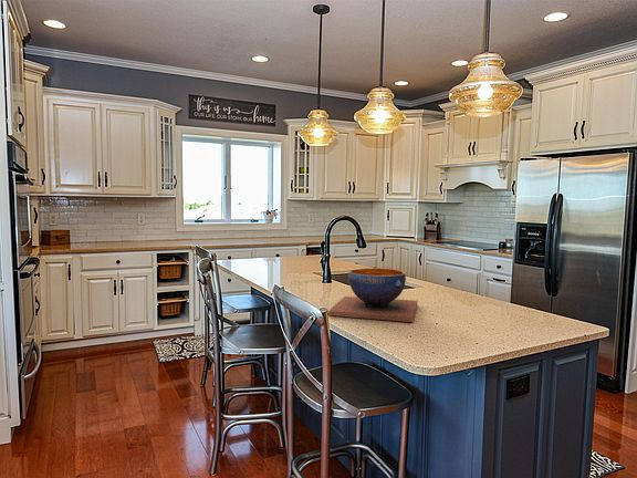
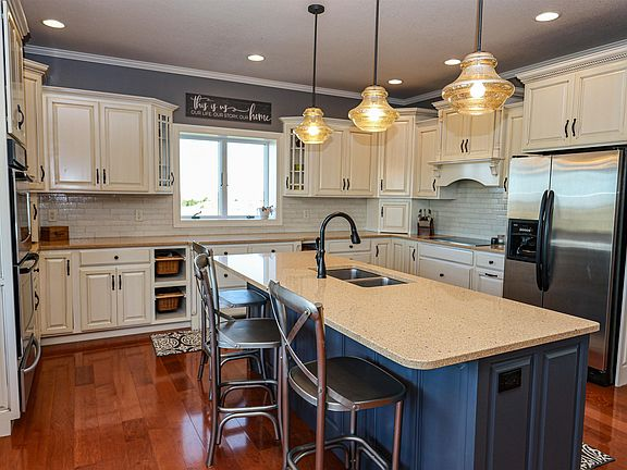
- decorative bowl (375, 290)
